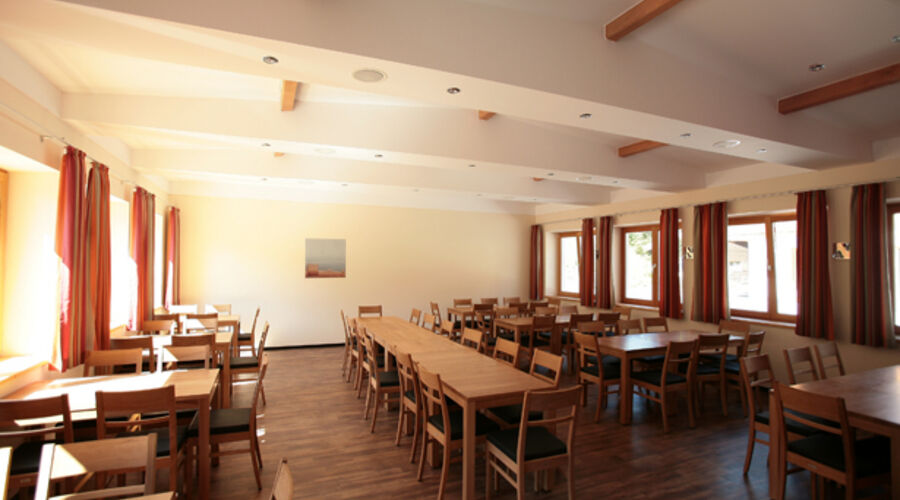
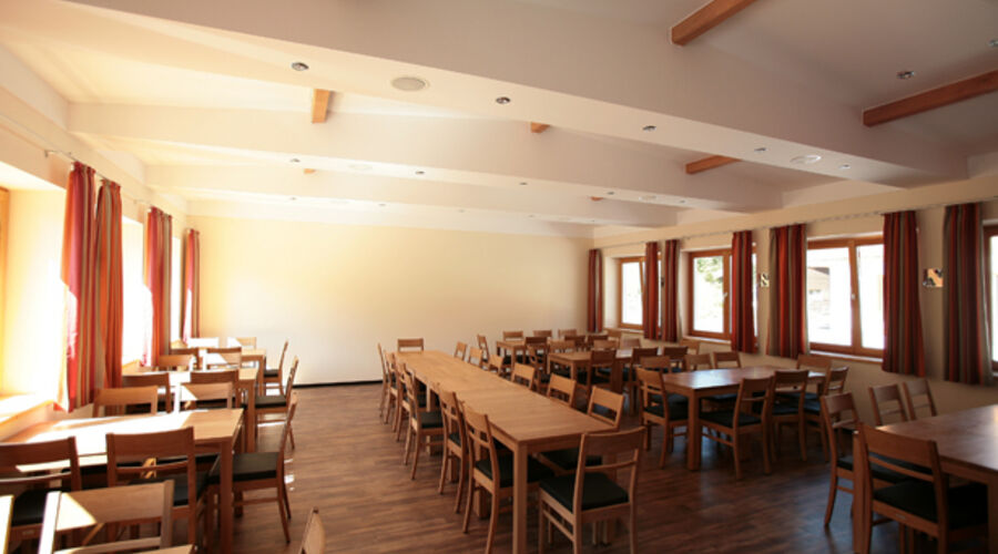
- wall art (325, 258)
